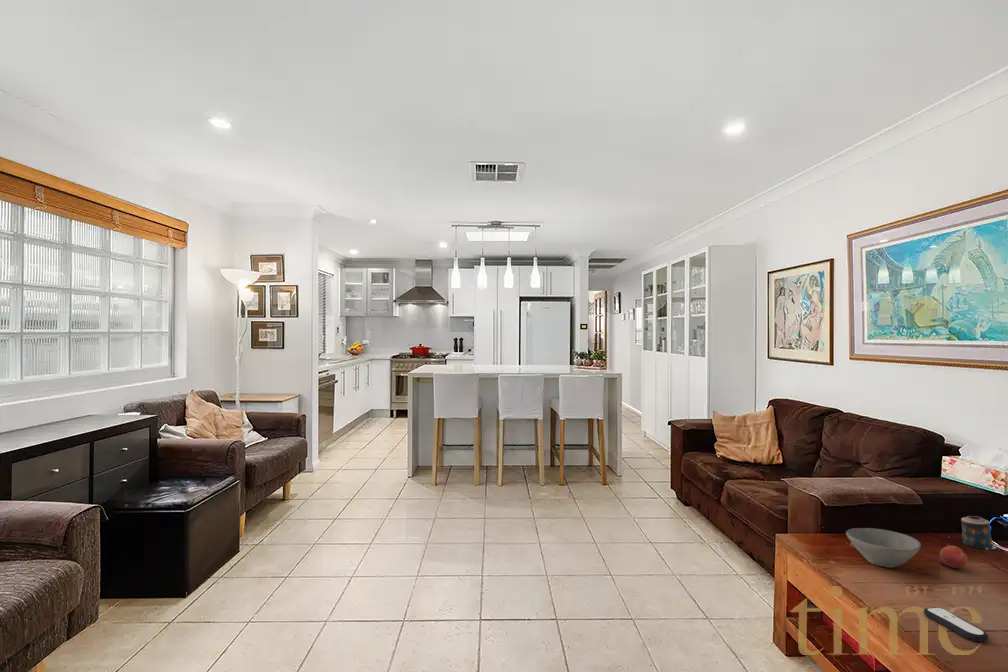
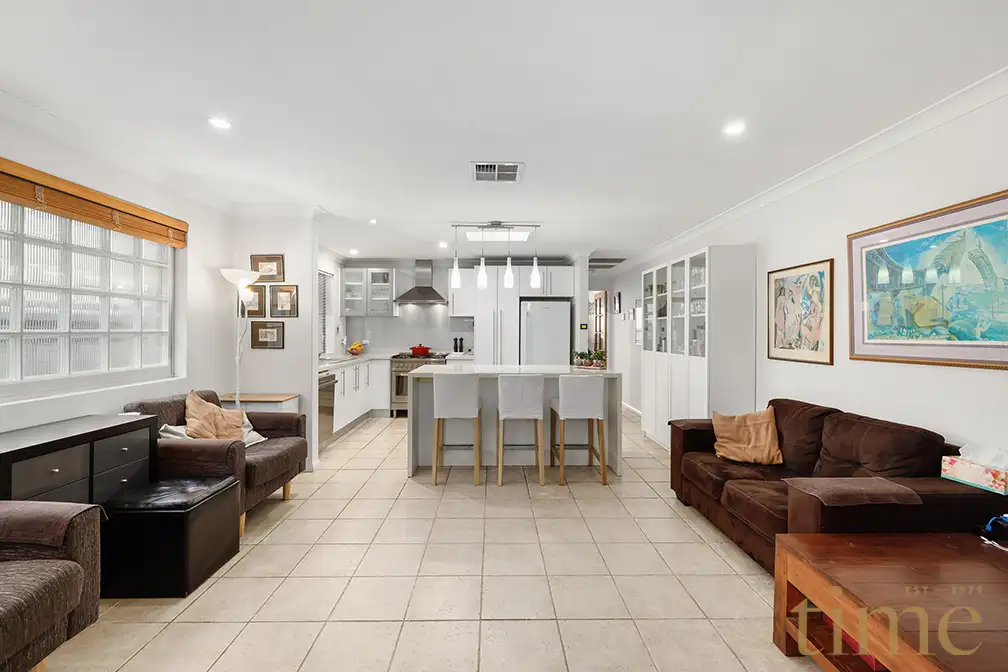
- fruit (952, 556)
- remote control (955, 623)
- candle (978, 530)
- bowl (882, 550)
